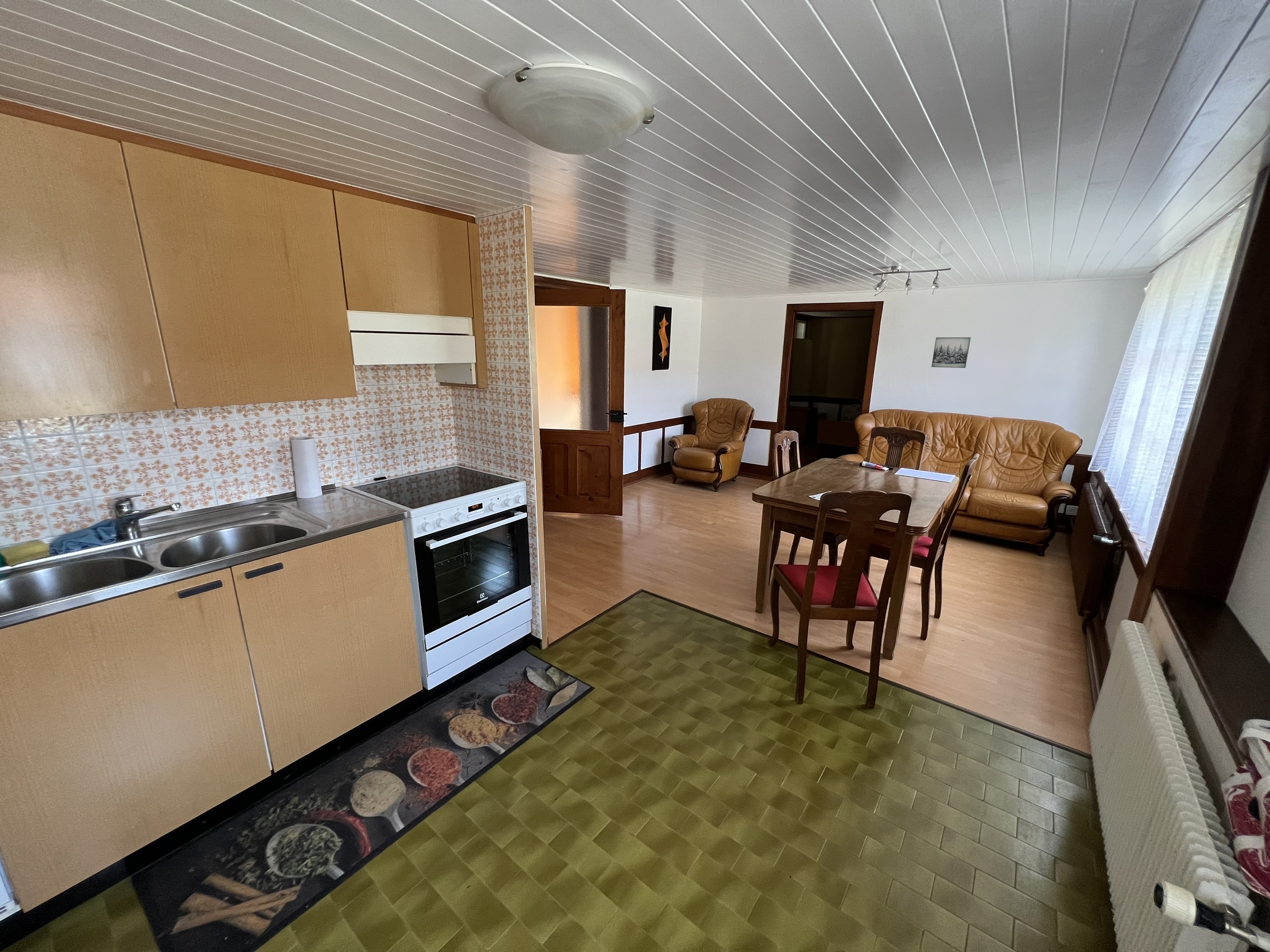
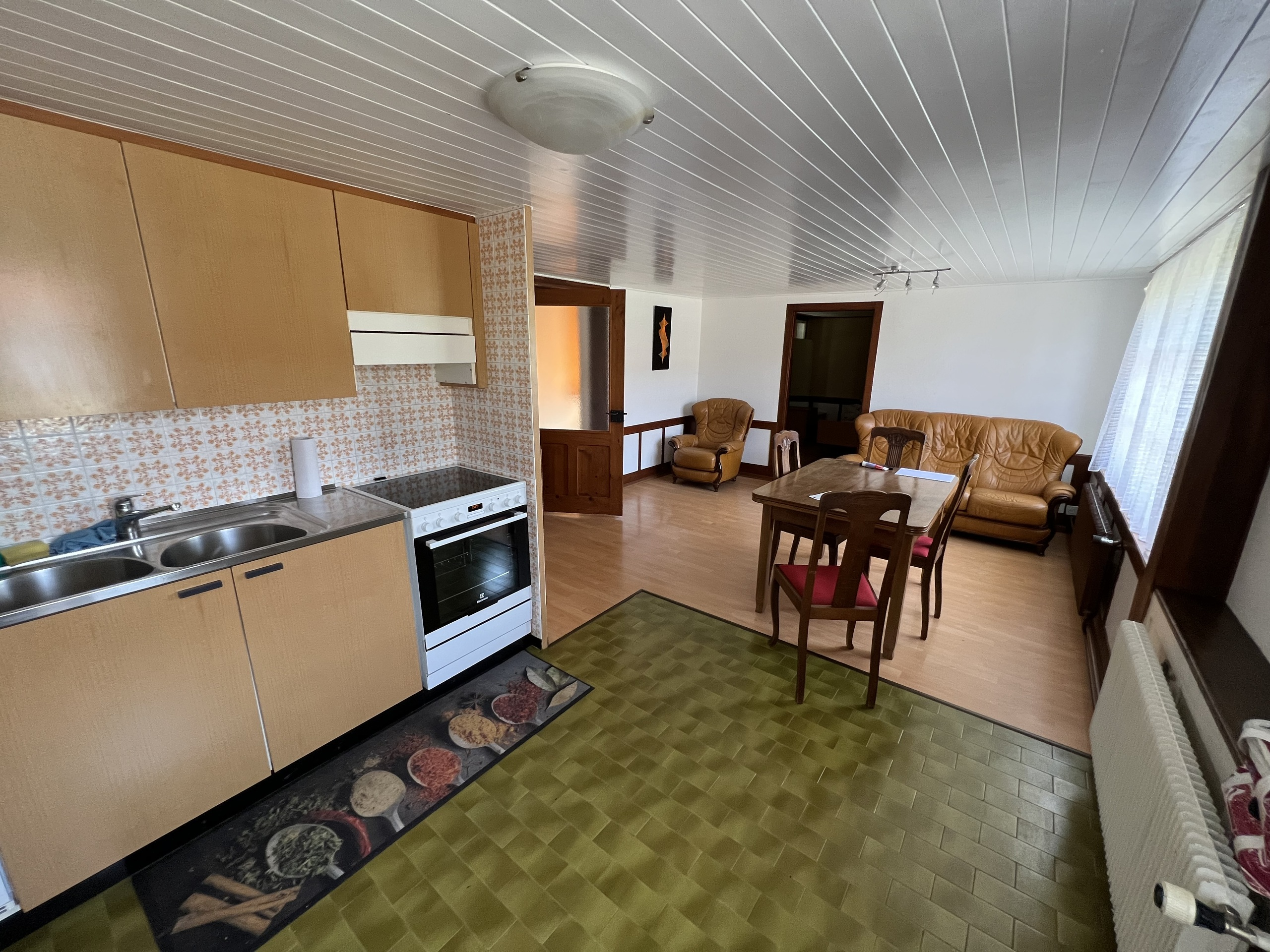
- wall art (951, 353)
